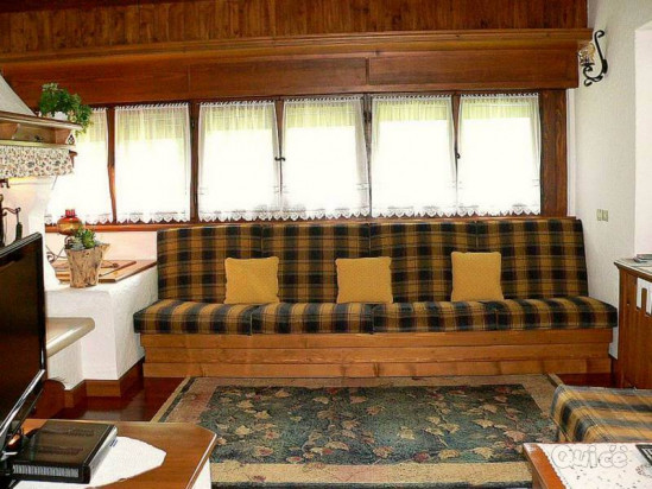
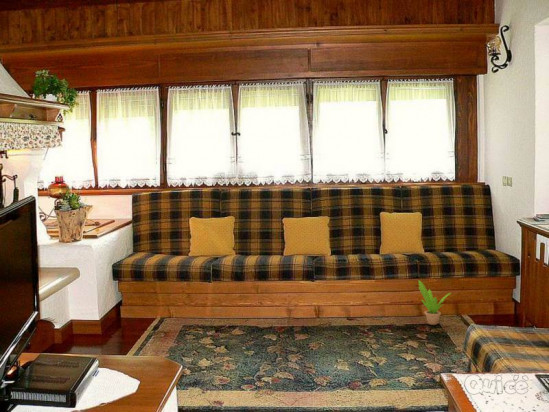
+ potted plant (433, 303)
